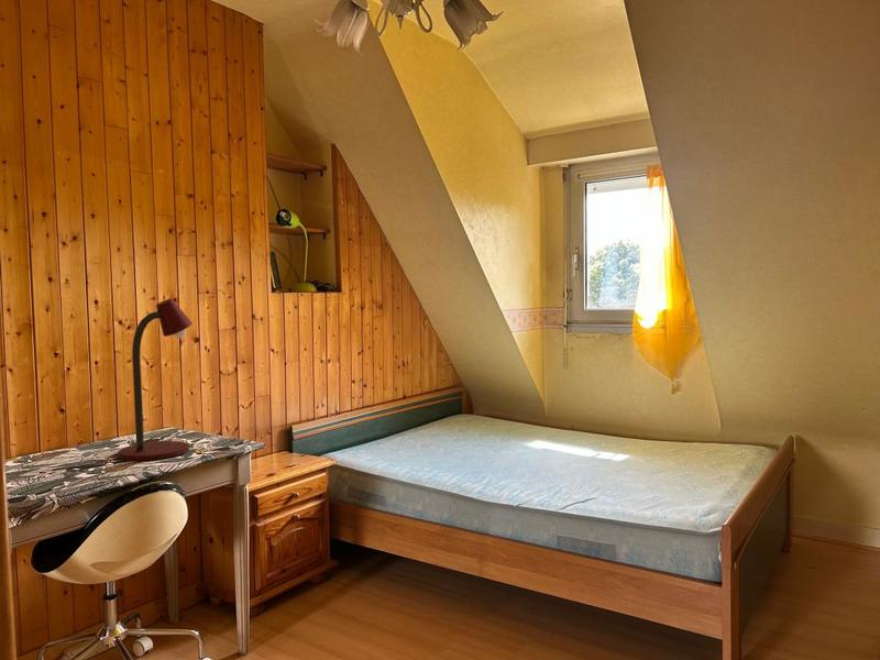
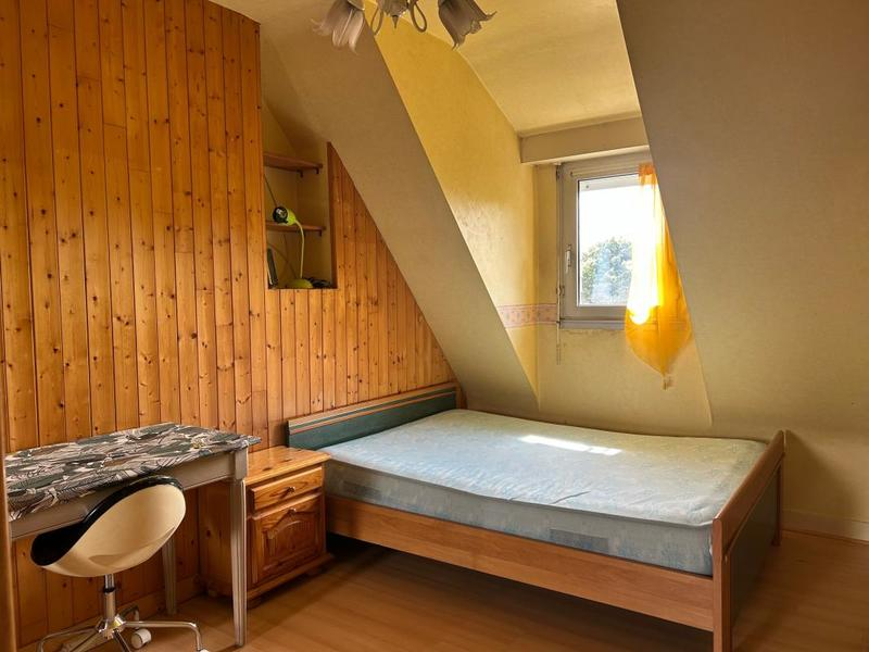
- desk lamp (140, 375)
